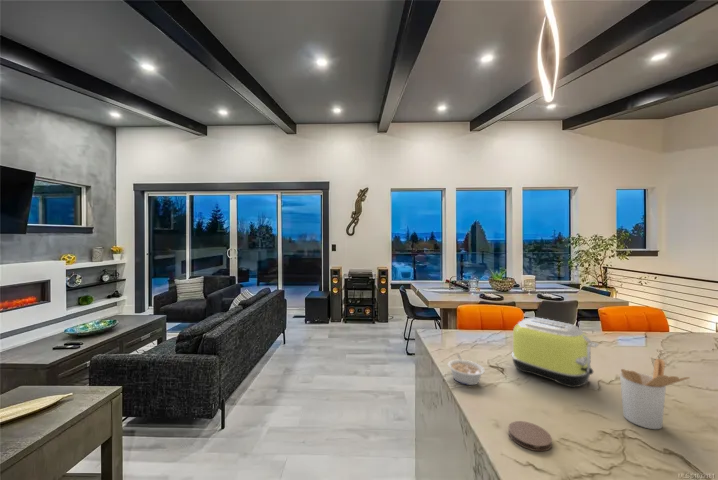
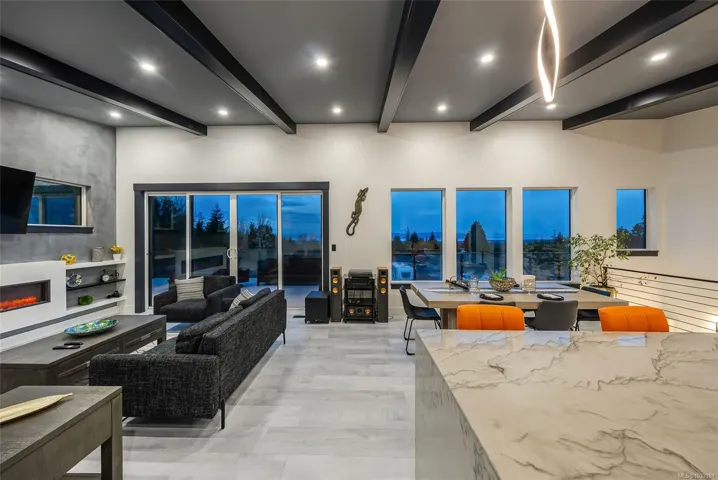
- legume (464, 371)
- coaster (529, 435)
- utensil holder (651, 394)
- toaster (552, 349)
